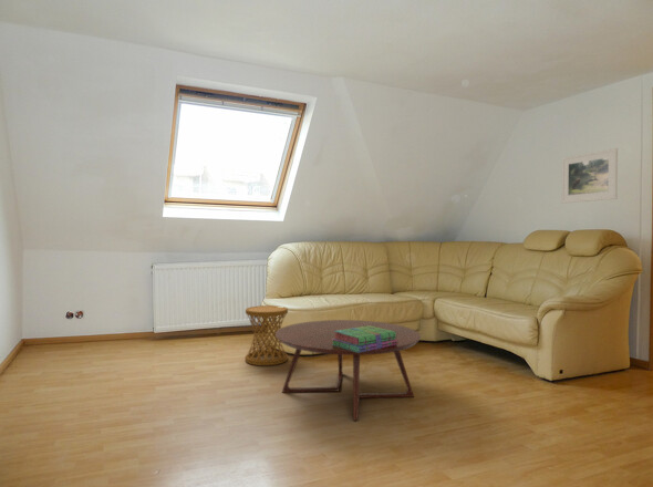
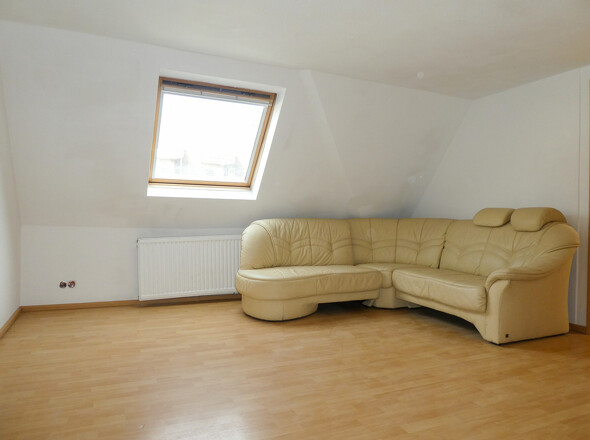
- stack of books (364, 338)
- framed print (588, 177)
- coffee table (341, 363)
- side table (266, 333)
